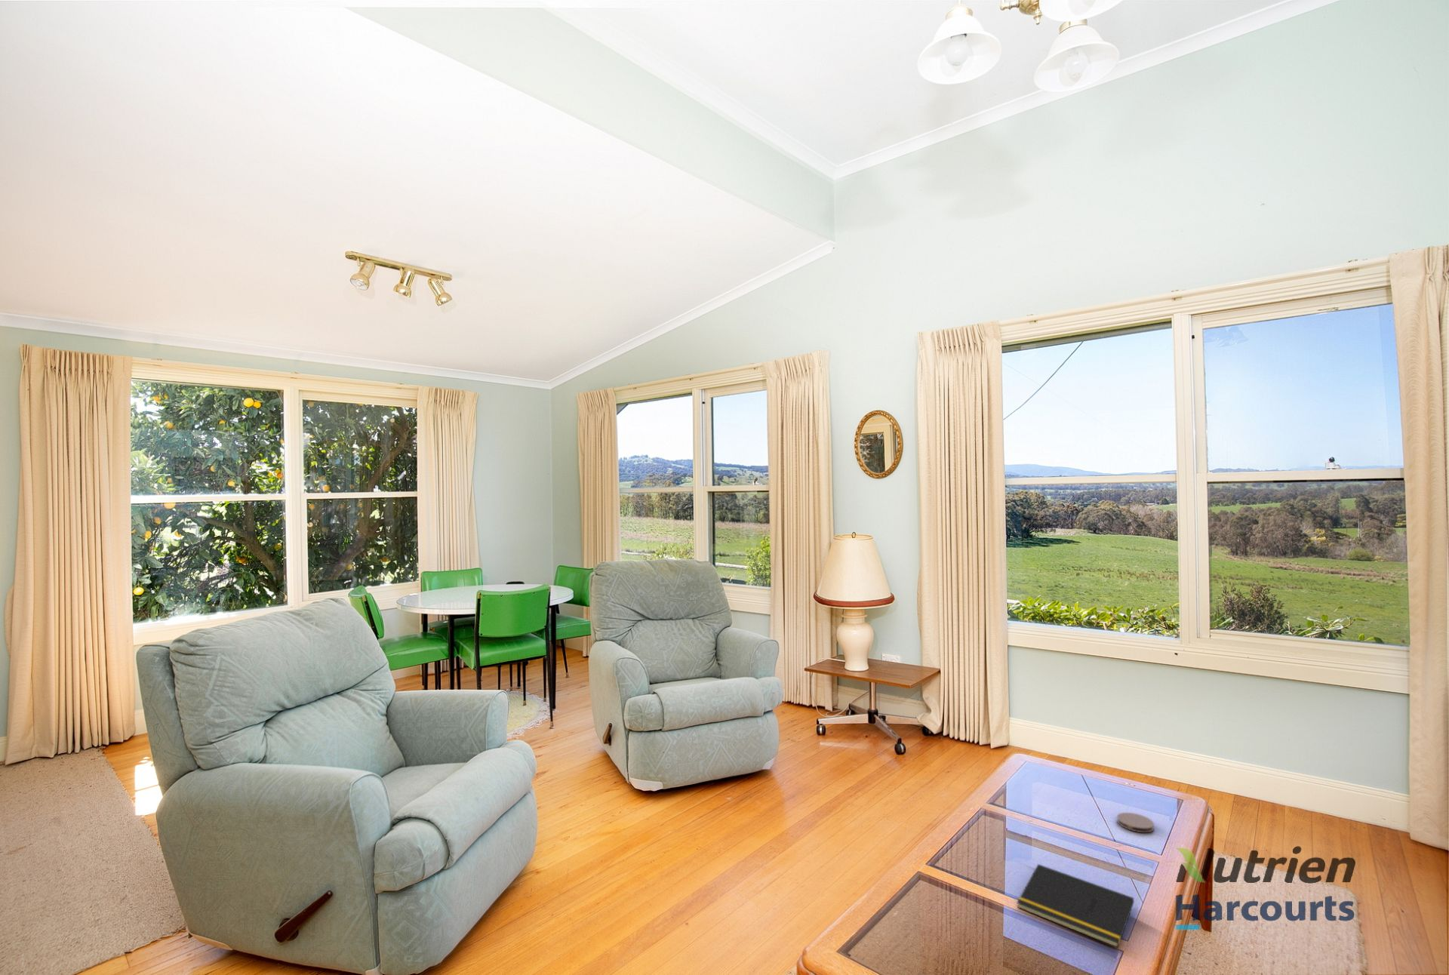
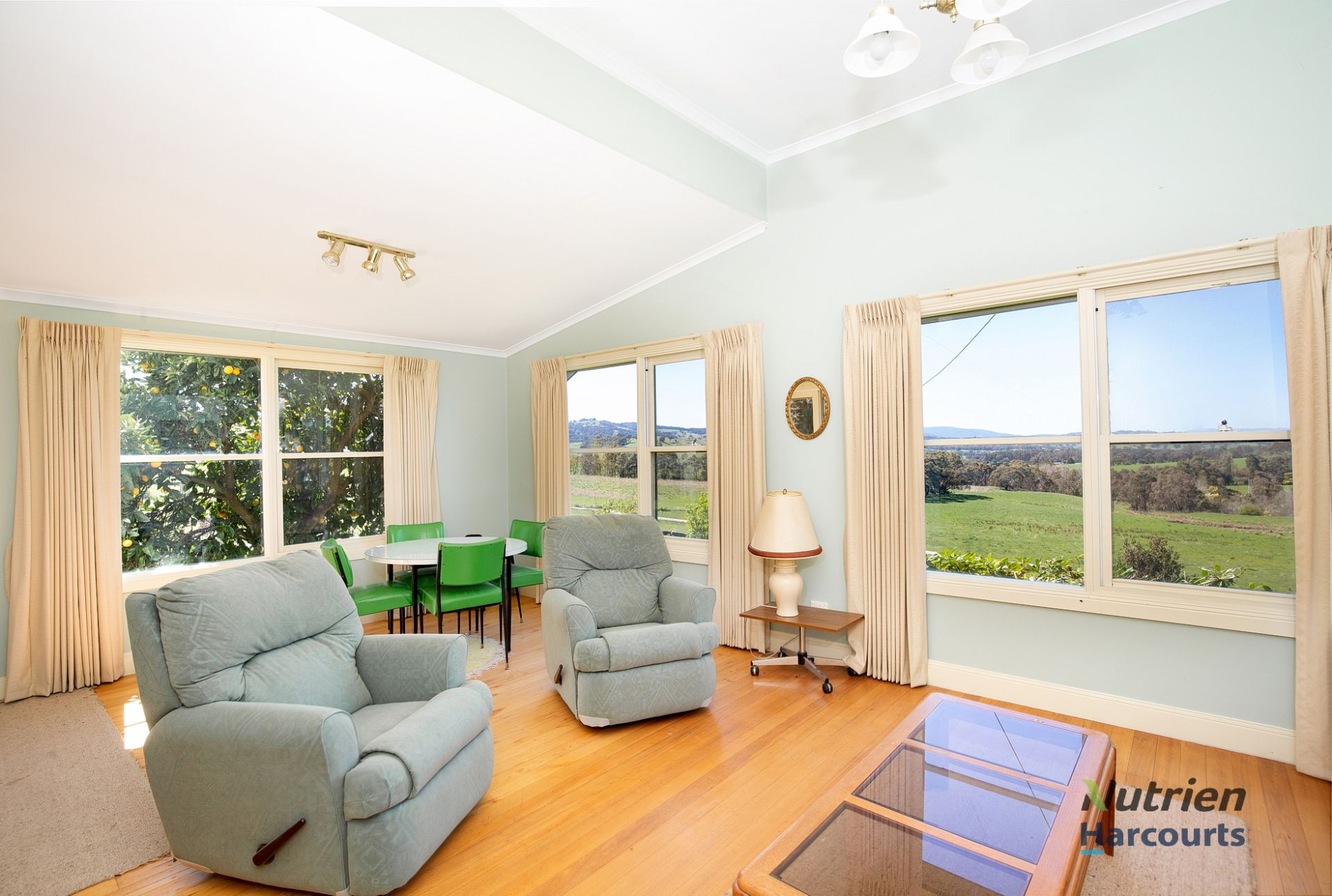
- coaster (1135, 822)
- notepad (1075, 902)
